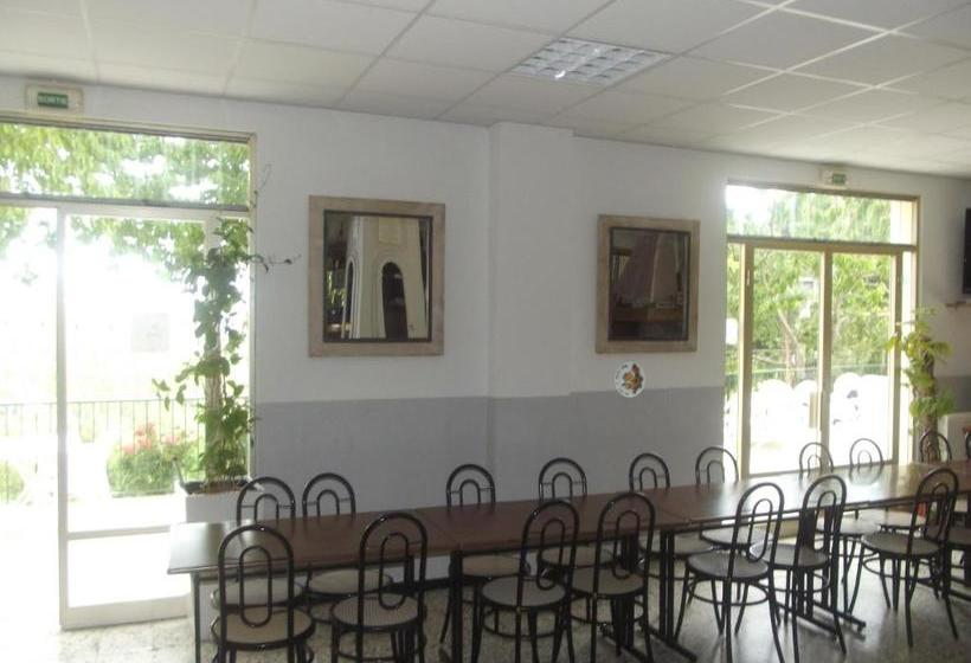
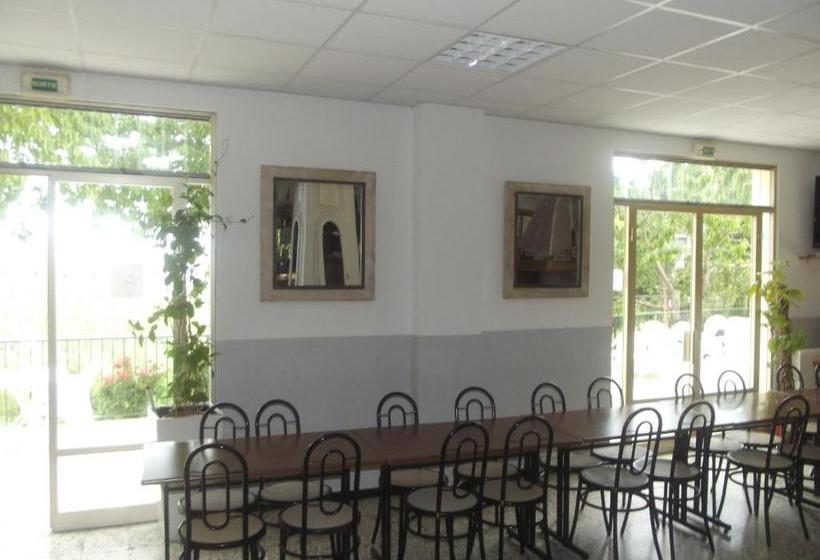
- decorative plate (629, 379)
